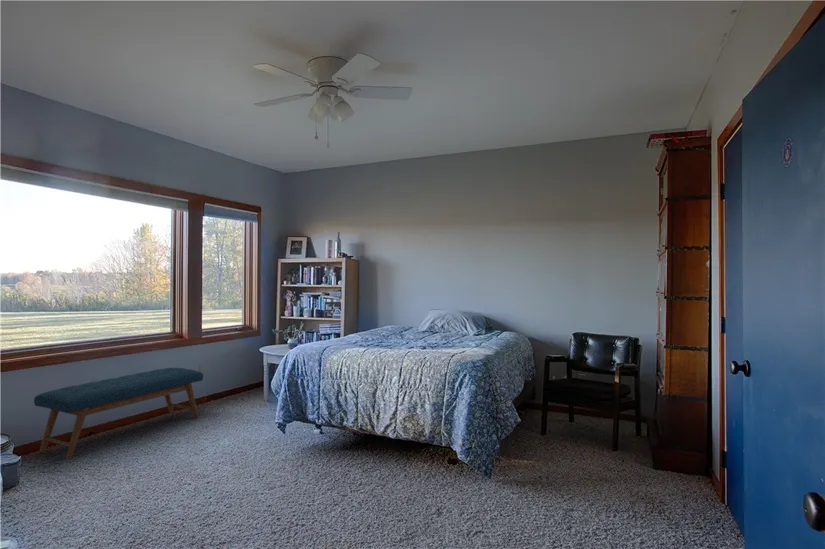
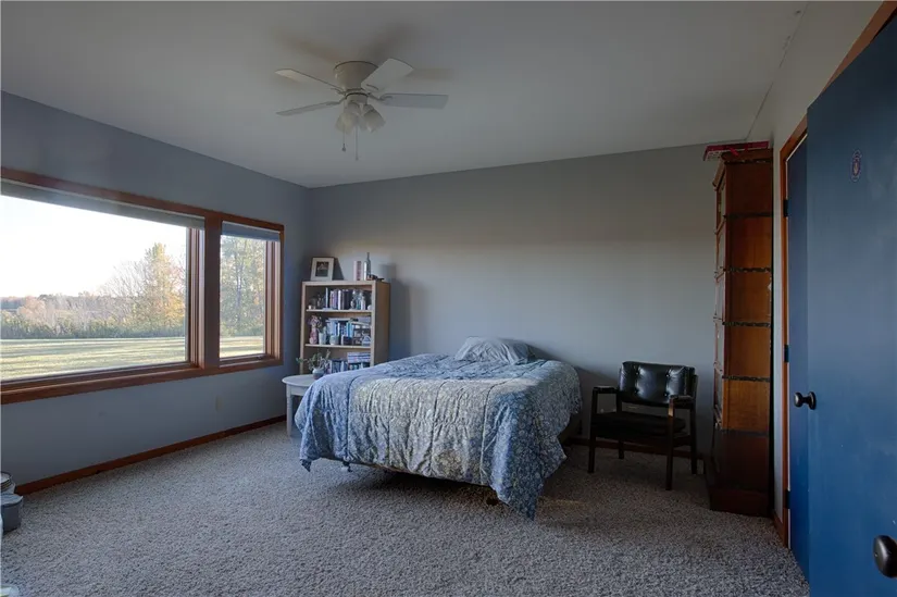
- bench (127, 404)
